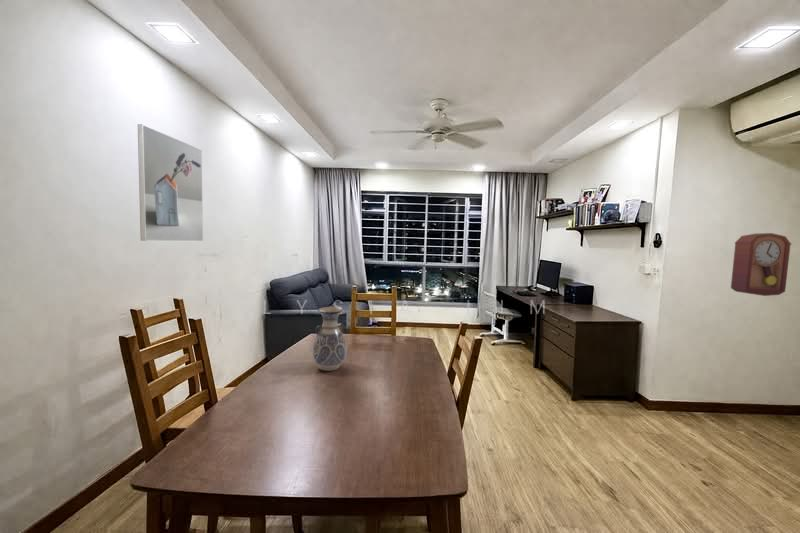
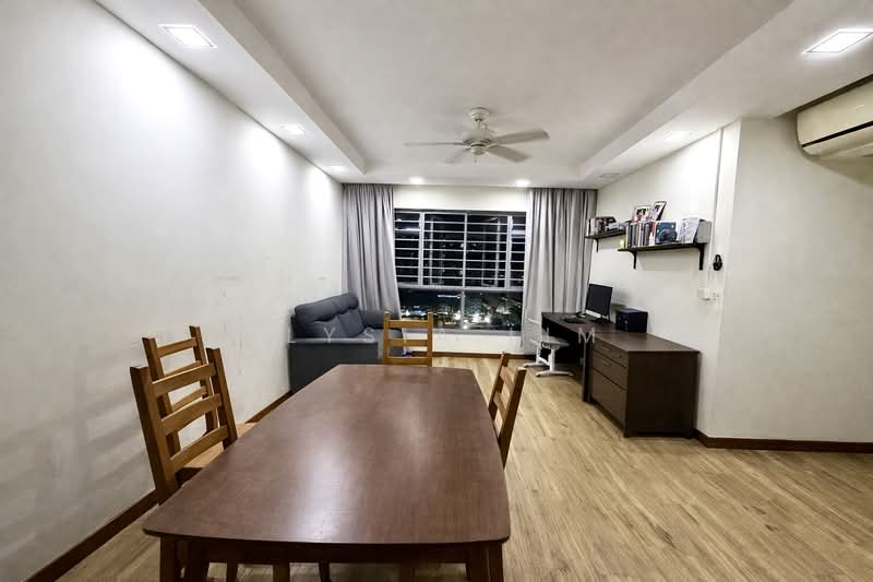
- vase (329, 338)
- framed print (174, 190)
- pendulum clock (760, 264)
